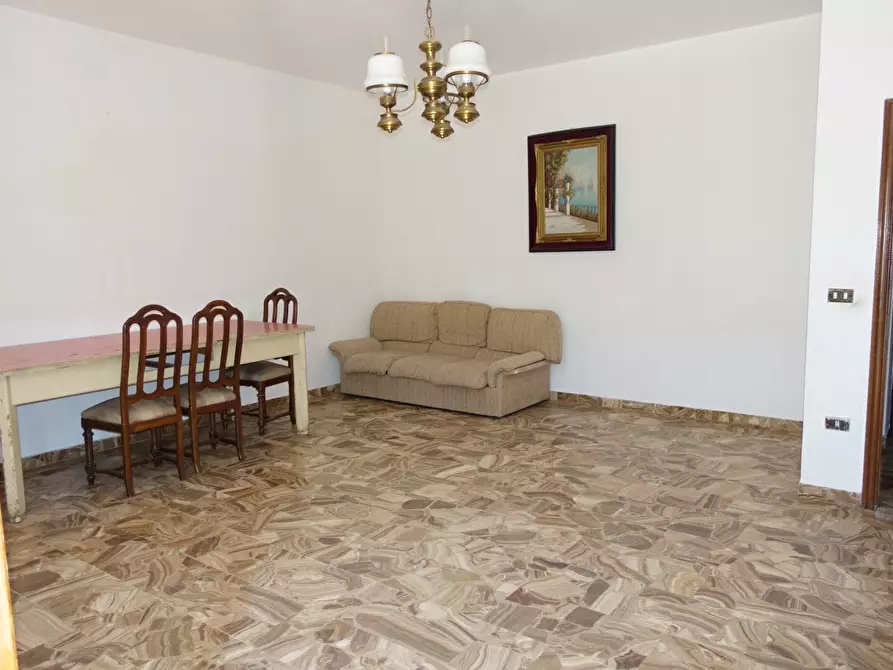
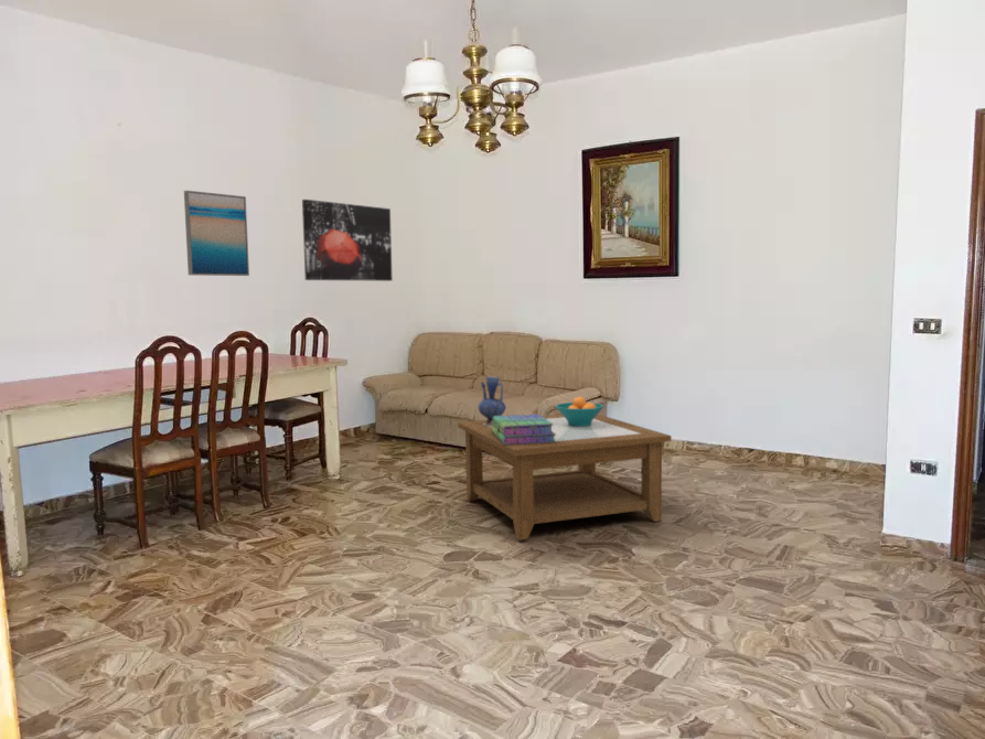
+ coffee table (558, 465)
+ wall art (350, 242)
+ fruit bowl (579, 410)
+ vase (491, 400)
+ stack of books (522, 428)
+ wall art (217, 234)
